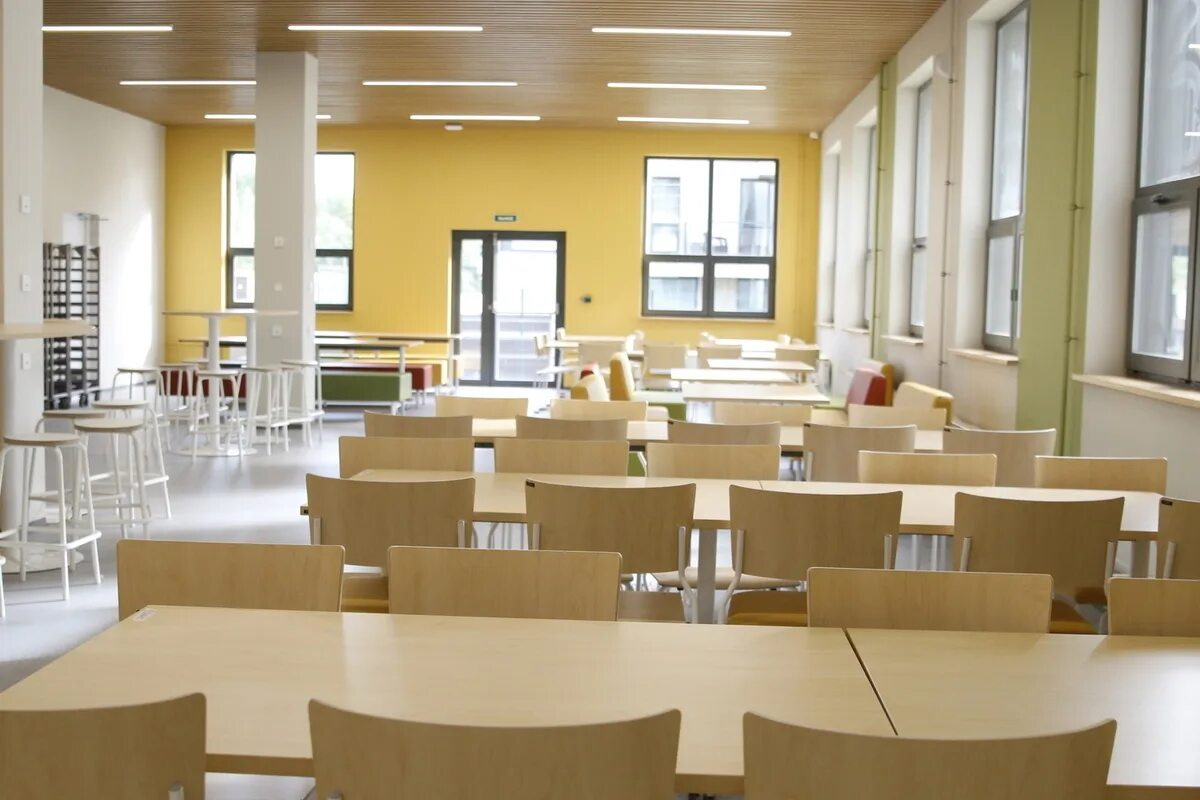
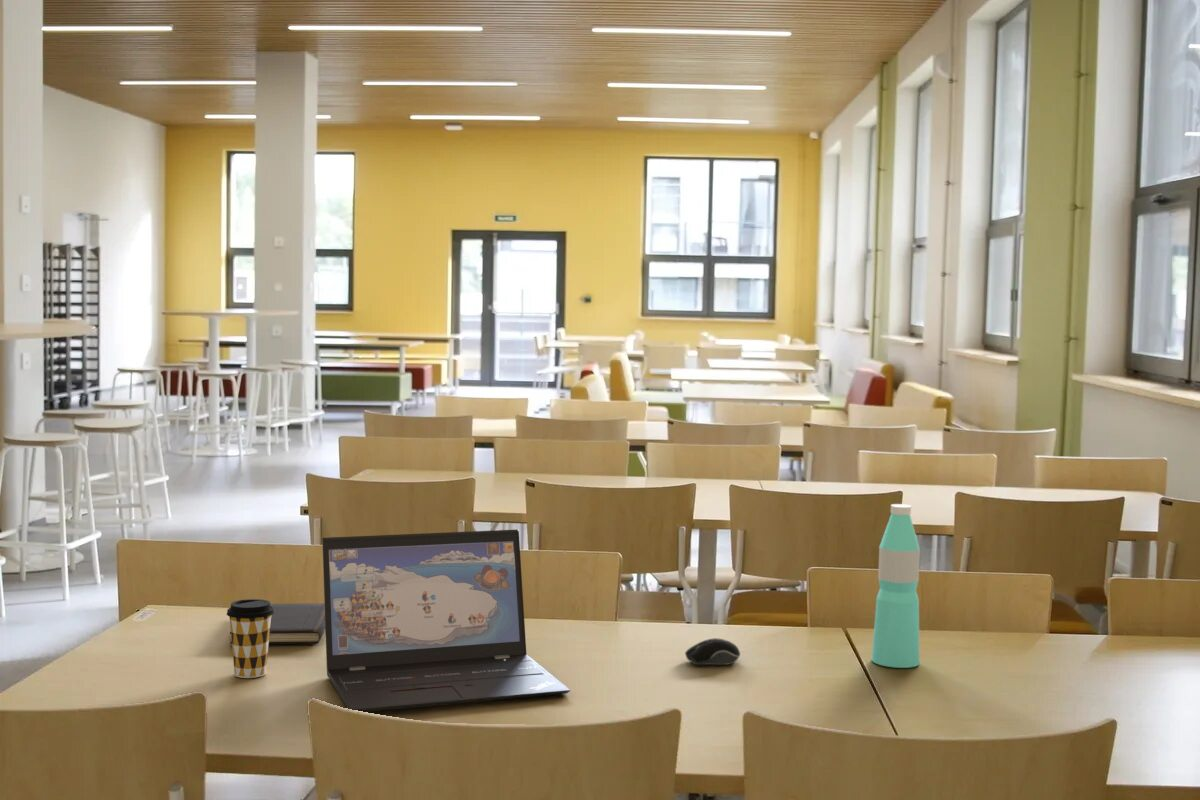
+ water bottle (898, 583)
+ computer mouse (713, 650)
+ laptop (442, 614)
+ hardcover book (283, 622)
+ coffee cup (250, 638)
